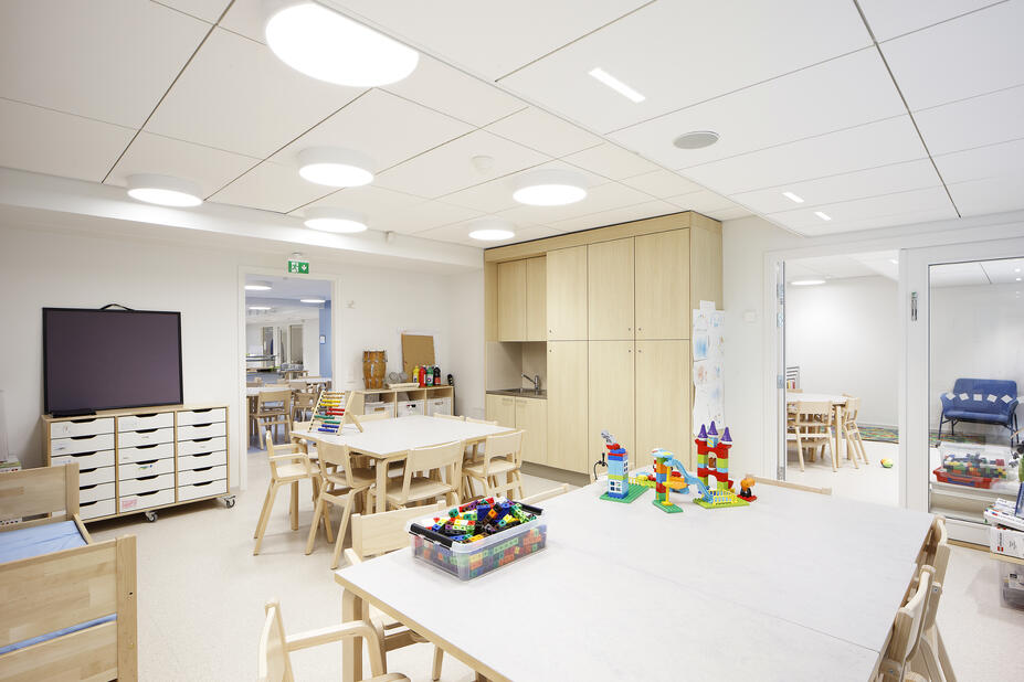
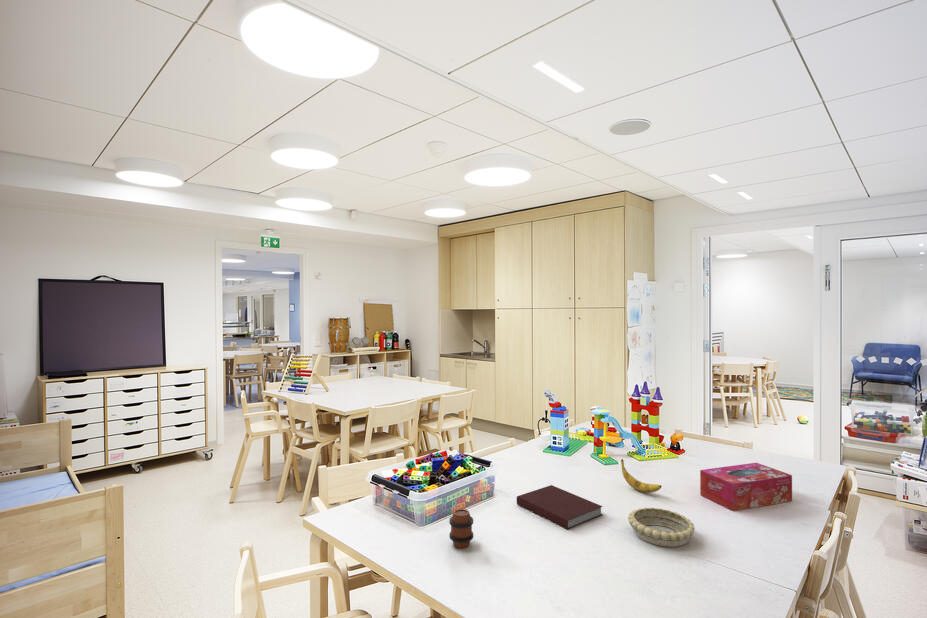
+ banana (639, 481)
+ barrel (461, 528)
+ tissue box (745, 485)
+ notebook (558, 505)
+ decorative bowl (660, 525)
